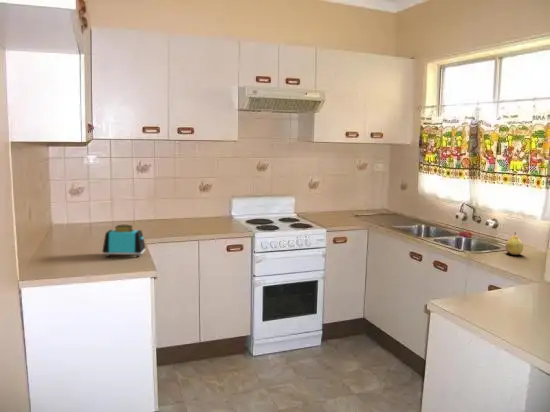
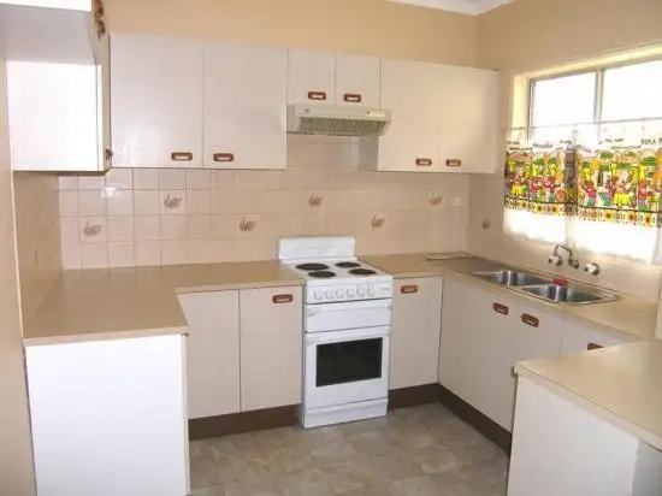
- toaster (124, 240)
- fruit (514, 243)
